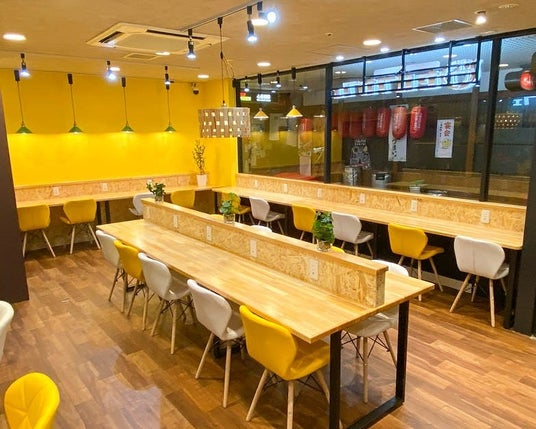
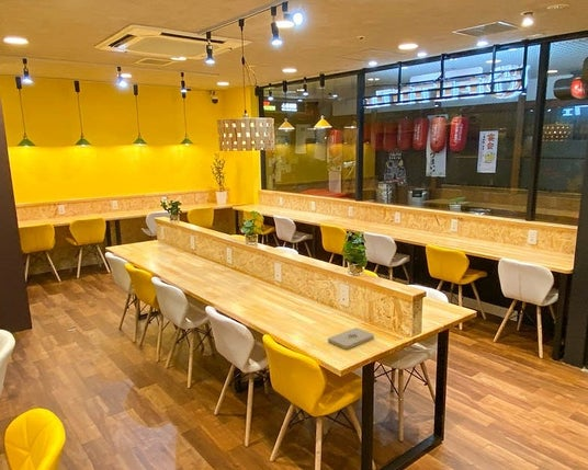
+ notepad (351, 337)
